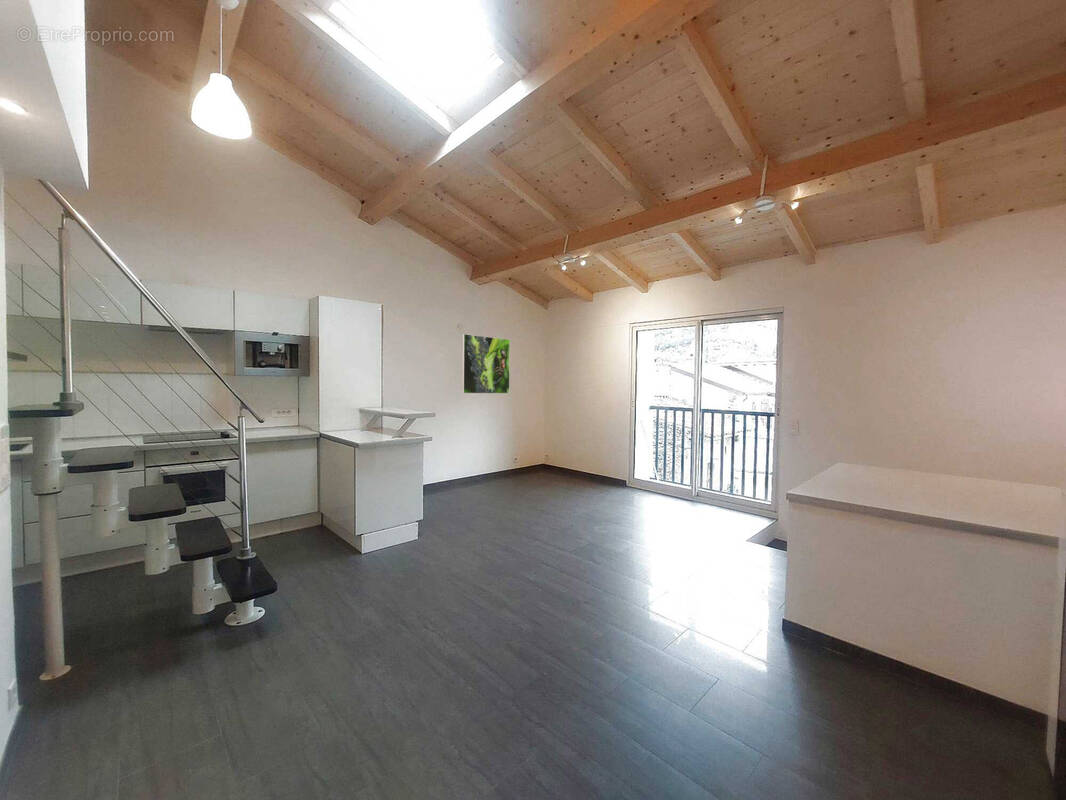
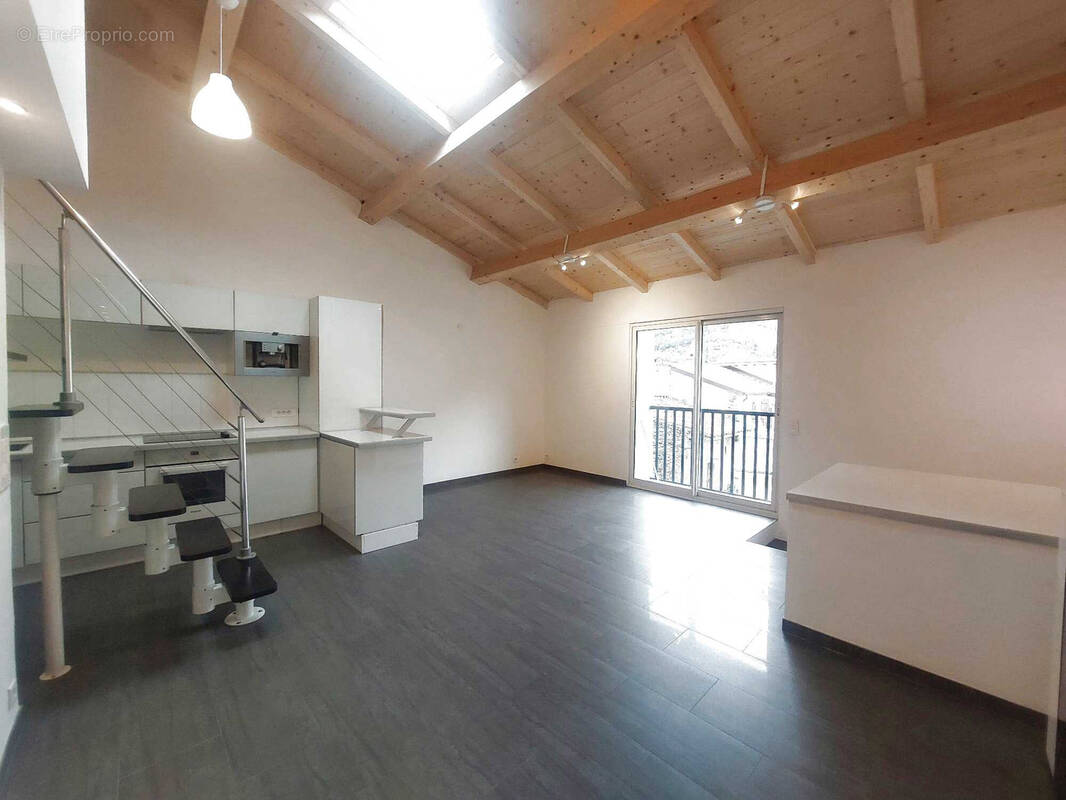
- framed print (487, 365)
